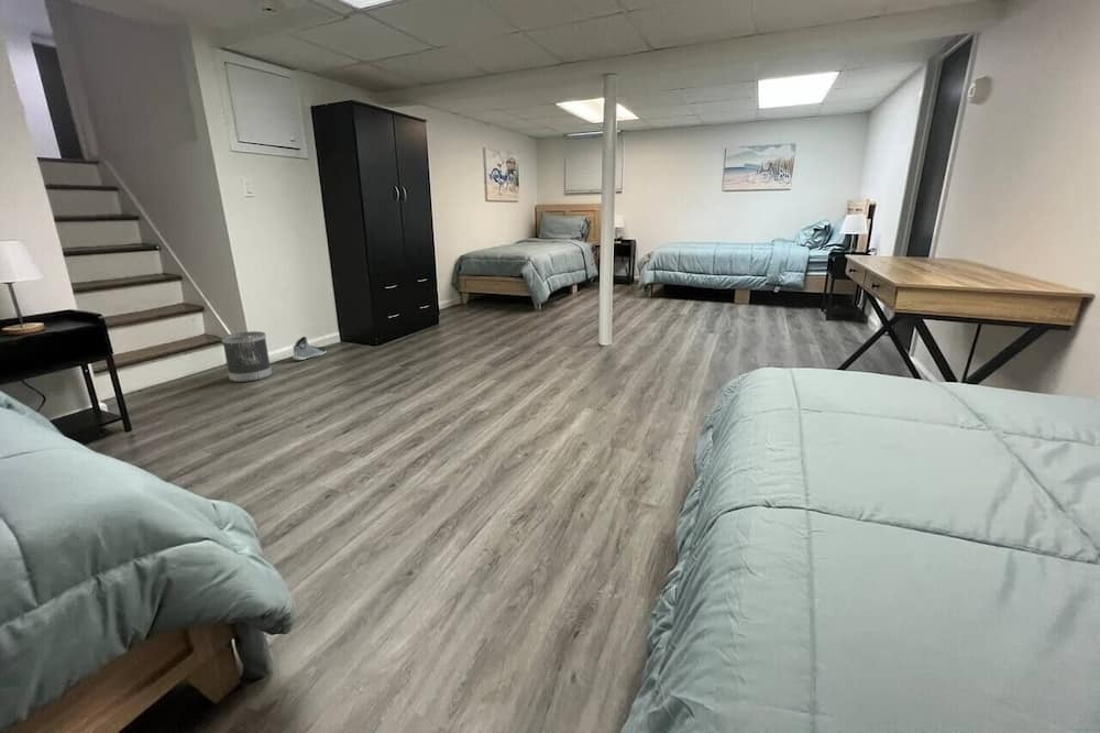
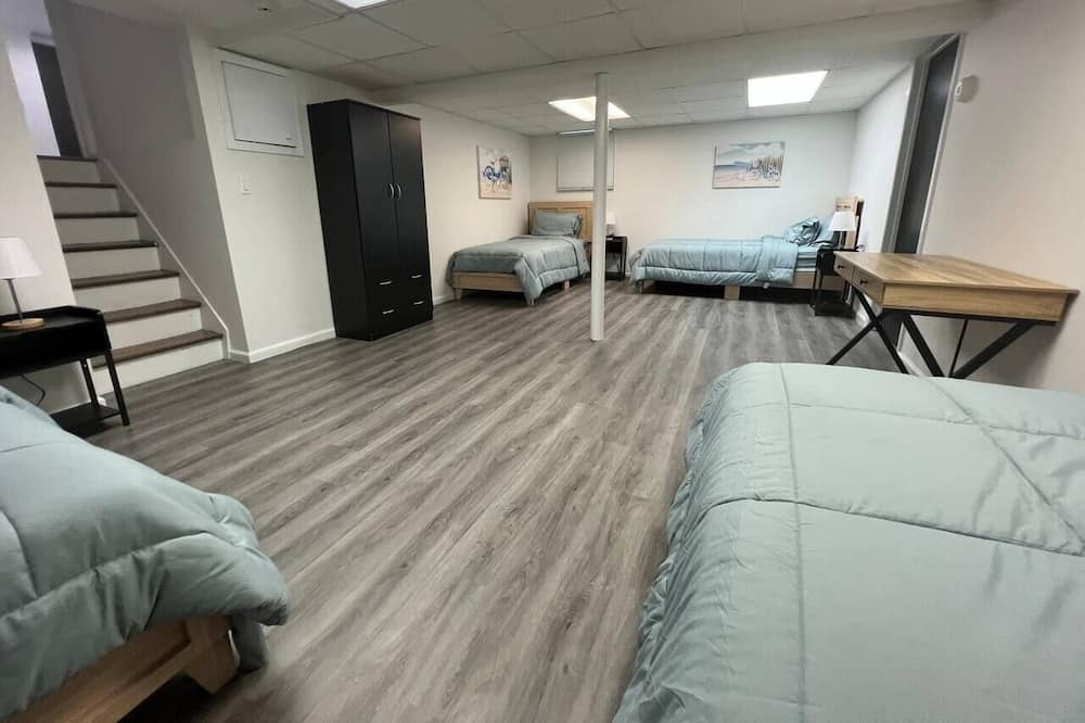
- sneaker (309, 346)
- wastebasket (248, 355)
